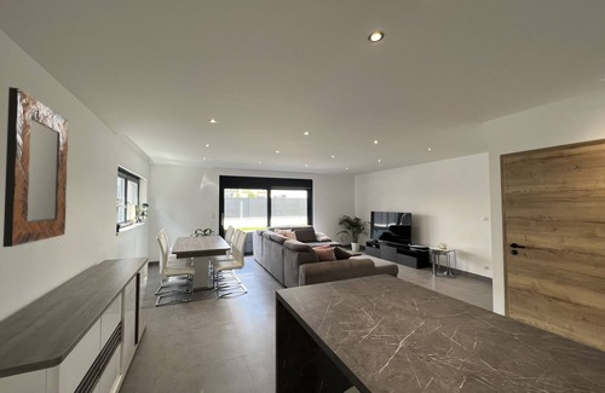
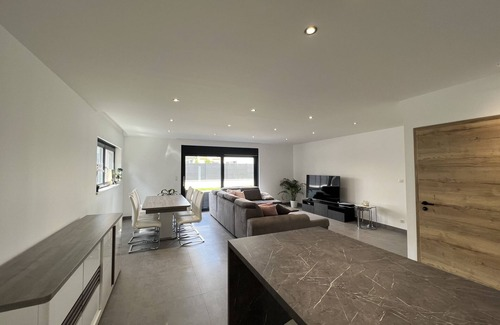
- home mirror (41, 172)
